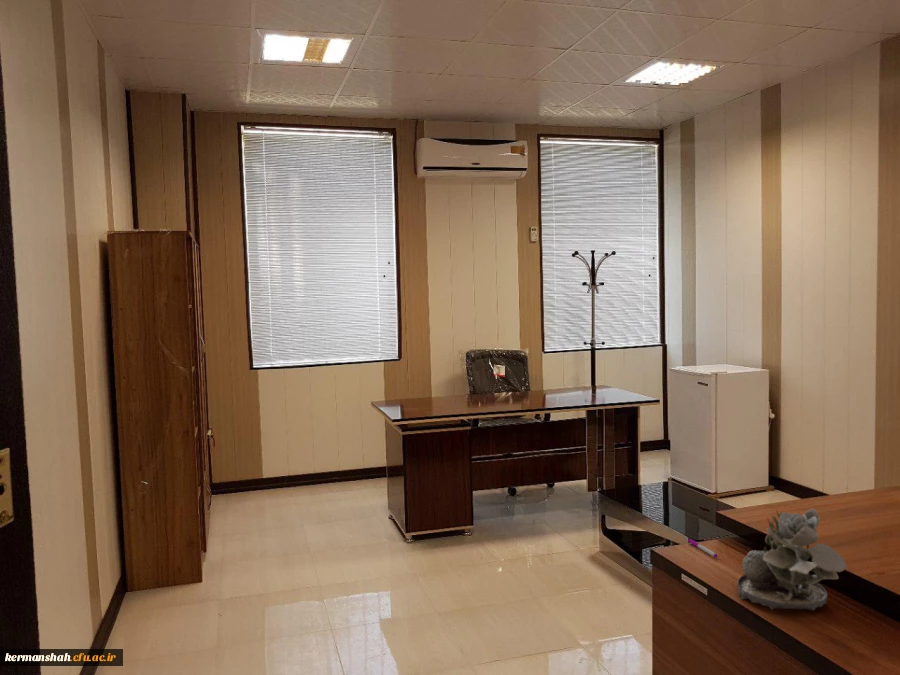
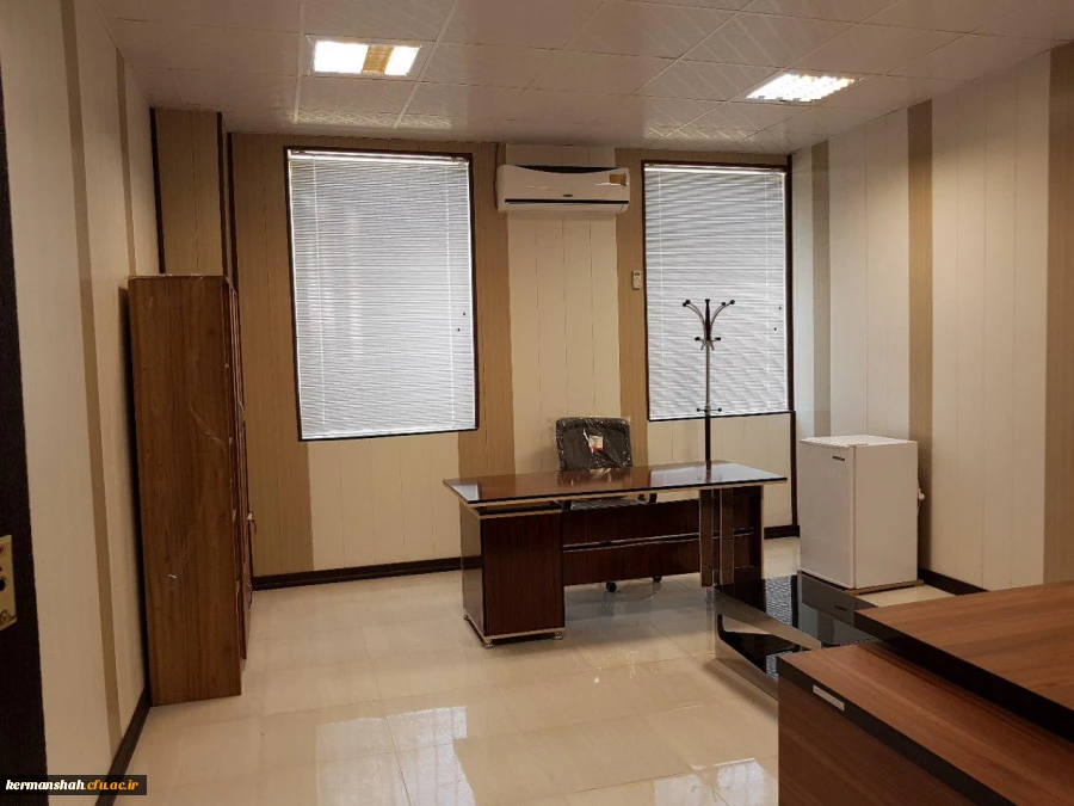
- pen (702, 547)
- succulent plant (787, 554)
